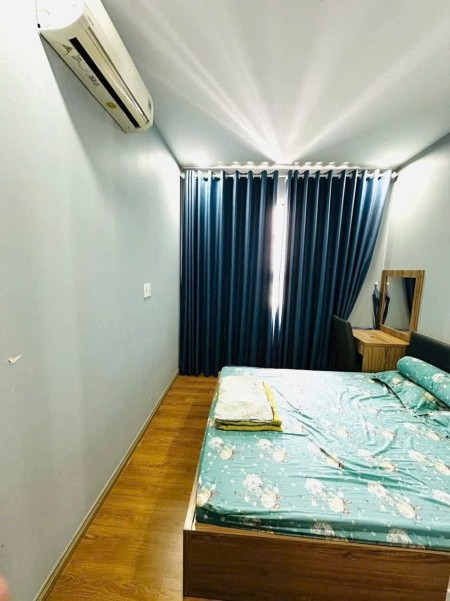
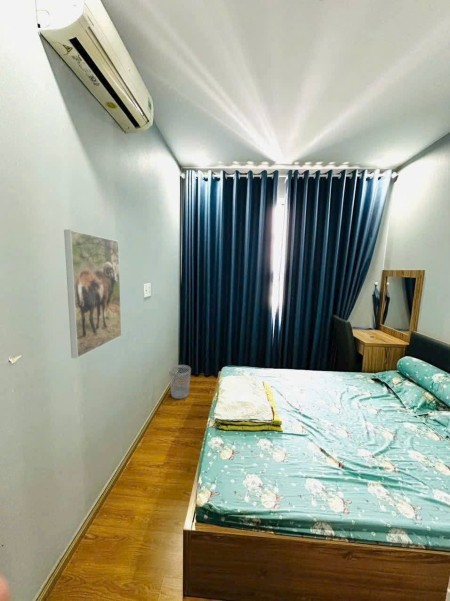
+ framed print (97, 292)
+ wastebasket (180, 381)
